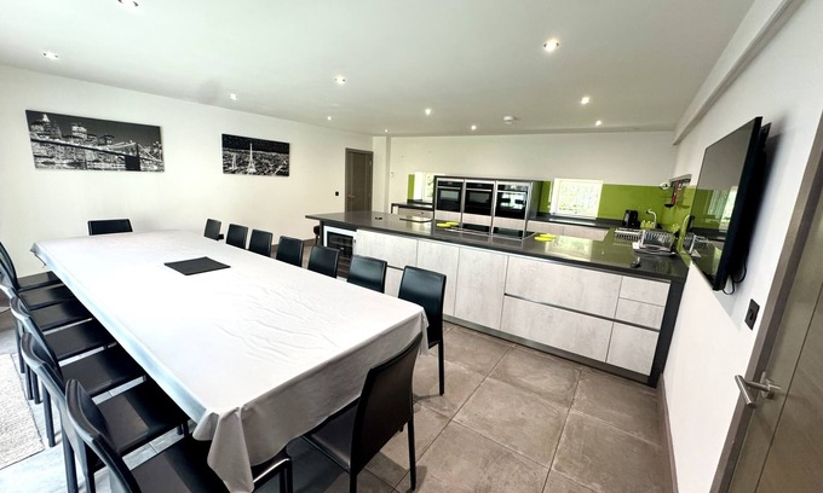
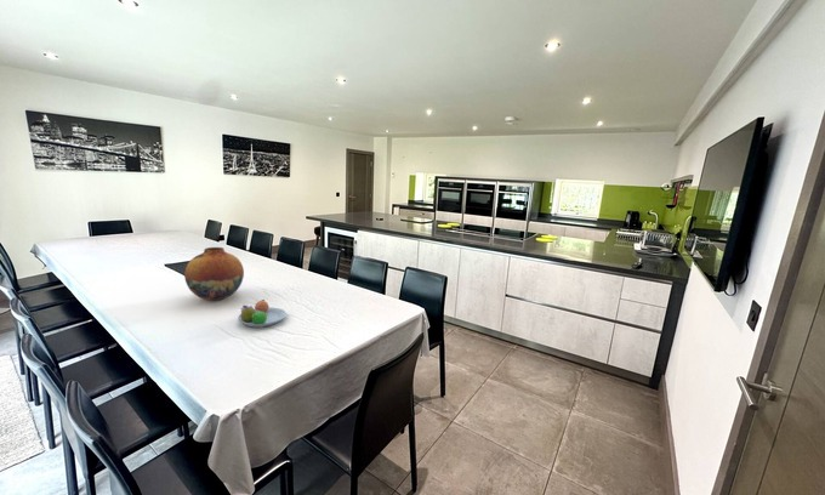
+ vase (215, 273)
+ fruit bowl (261, 312)
